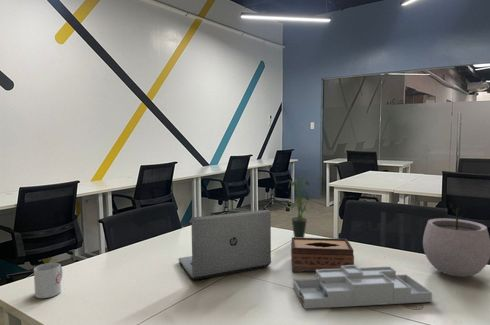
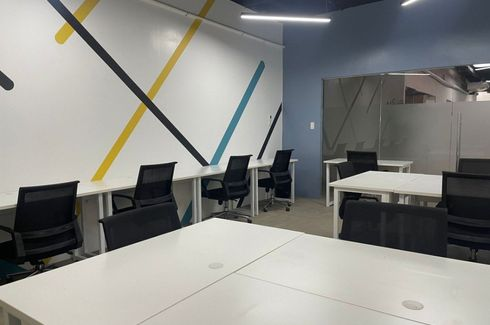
- mug (50, 278)
- tissue box (320, 254)
- plant pot (455, 237)
- laptop (223, 236)
- desk organizer (359, 283)
- potted plant (300, 208)
